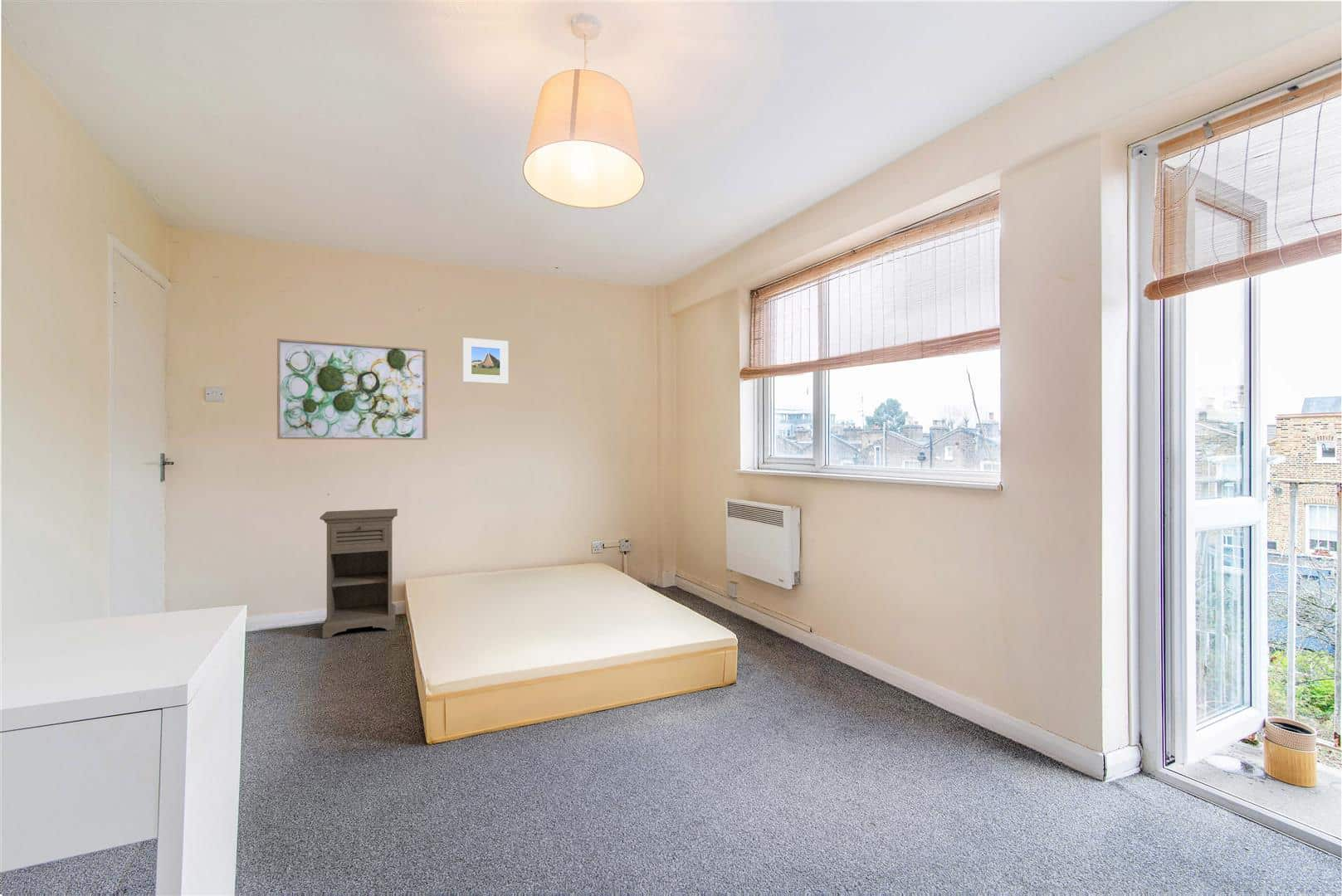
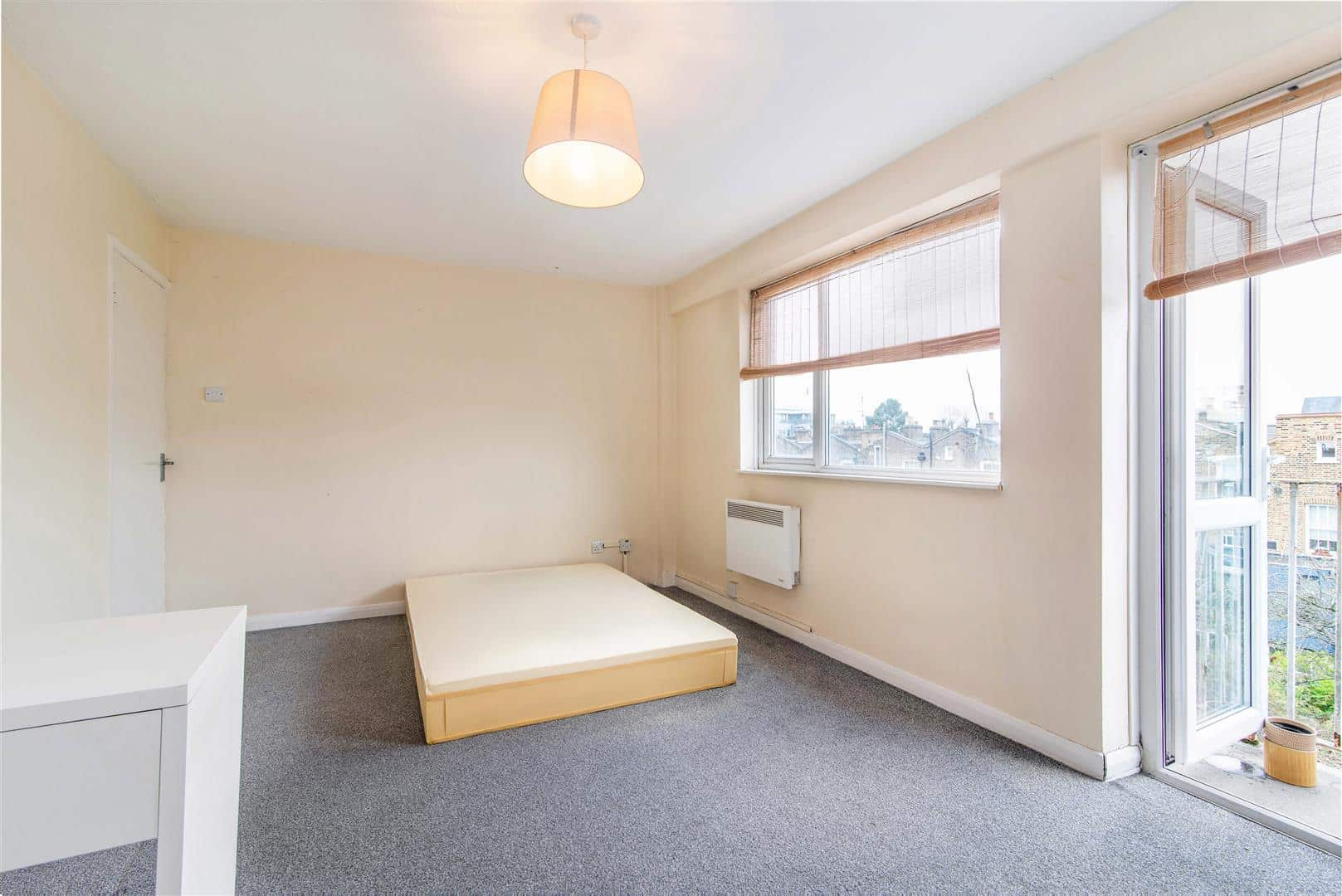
- nightstand (361, 569)
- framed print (486, 361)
- wall art (355, 392)
